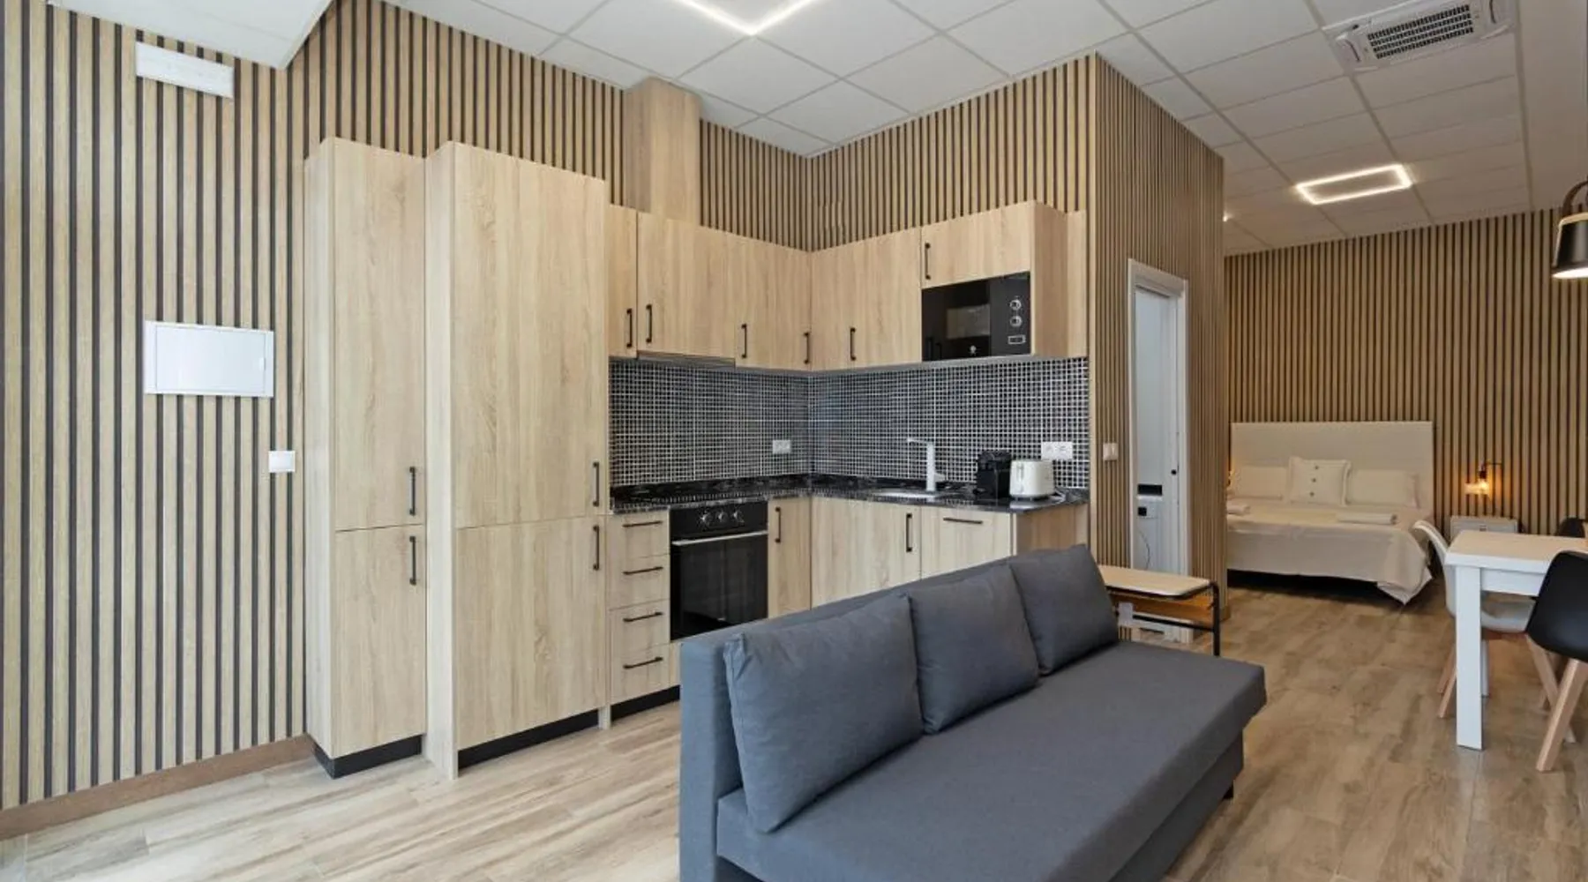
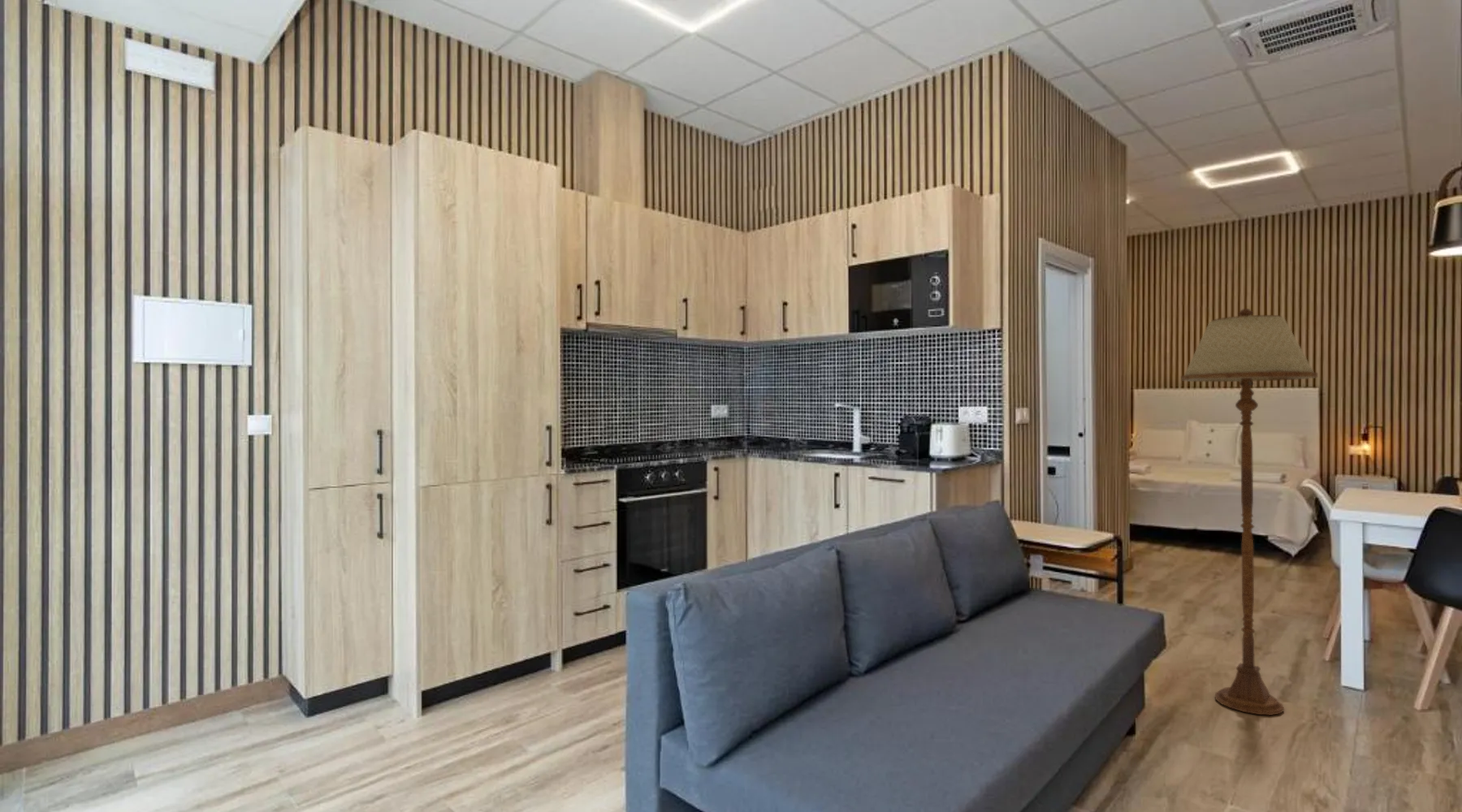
+ floor lamp (1247, 505)
